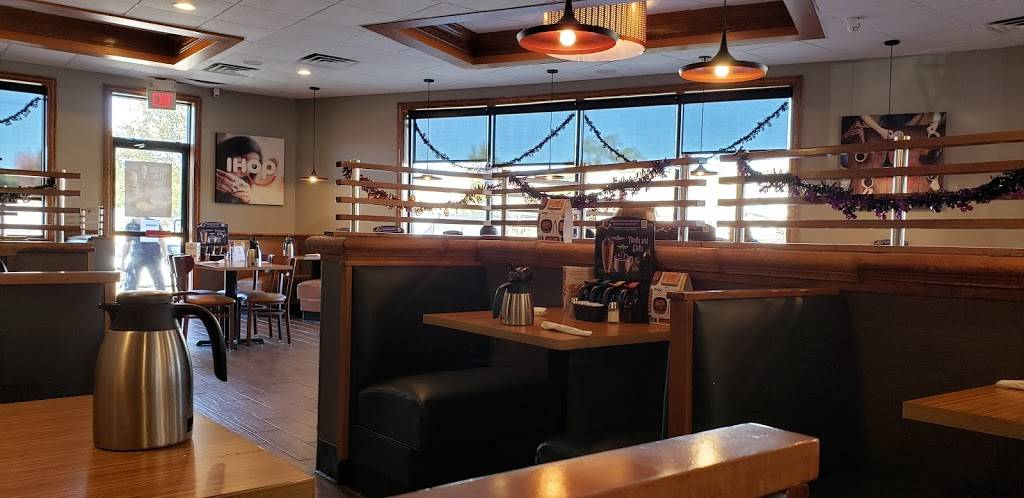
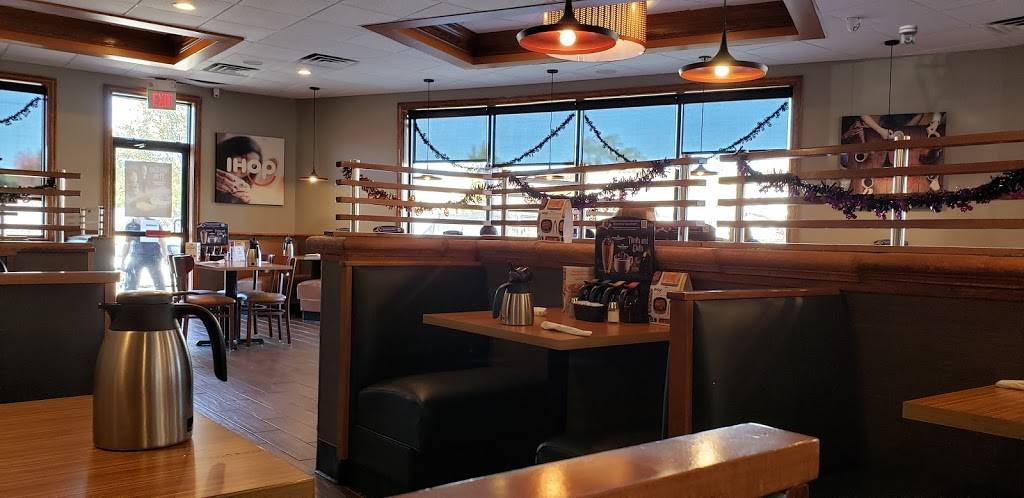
+ security camera (908, 35)
